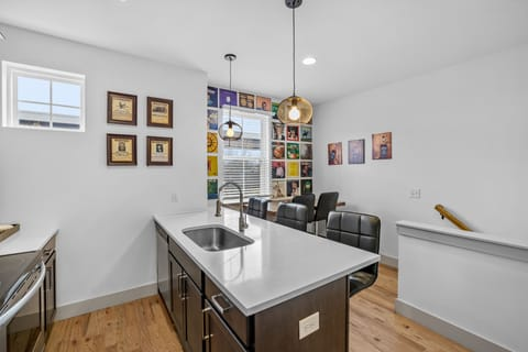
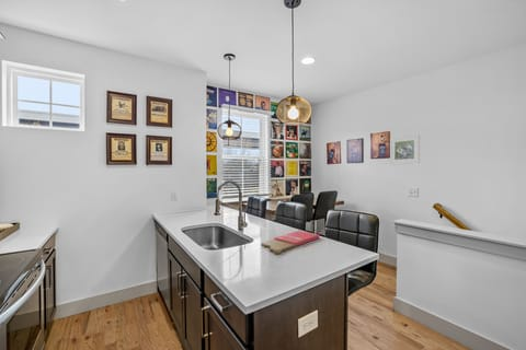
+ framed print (403, 150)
+ cutting board (289, 240)
